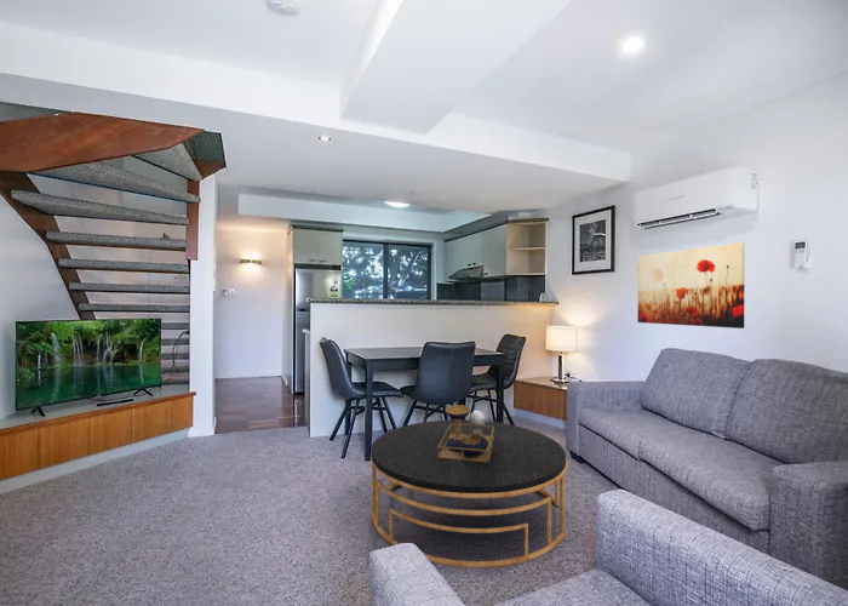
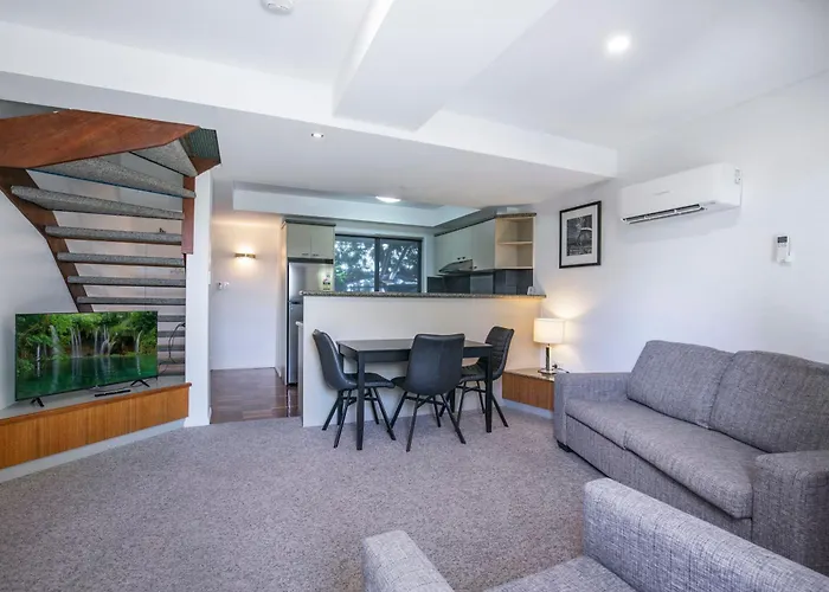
- coffee table (466, 459)
- wall art (683, 287)
